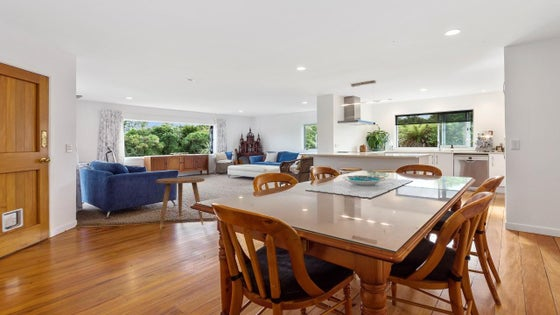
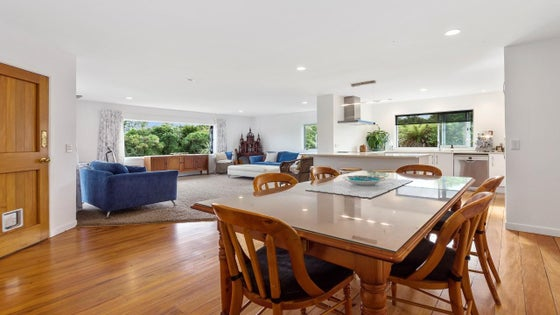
- side table (181, 201)
